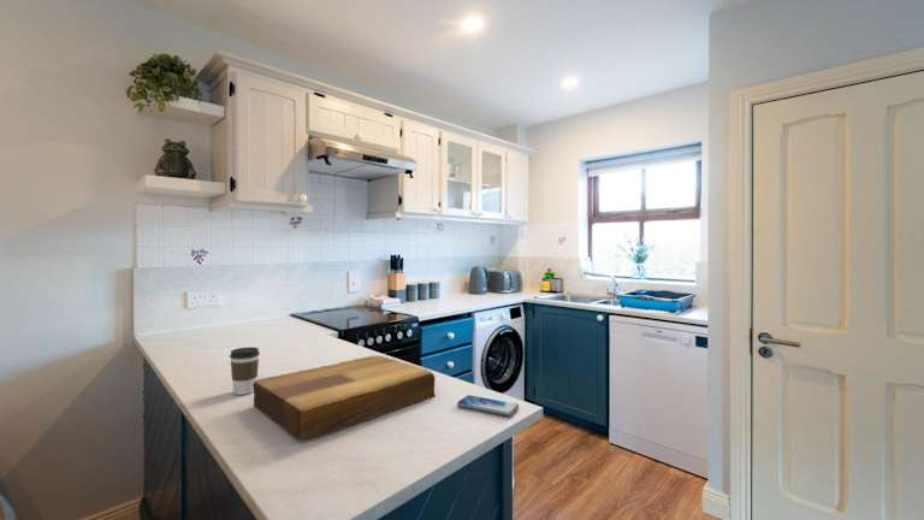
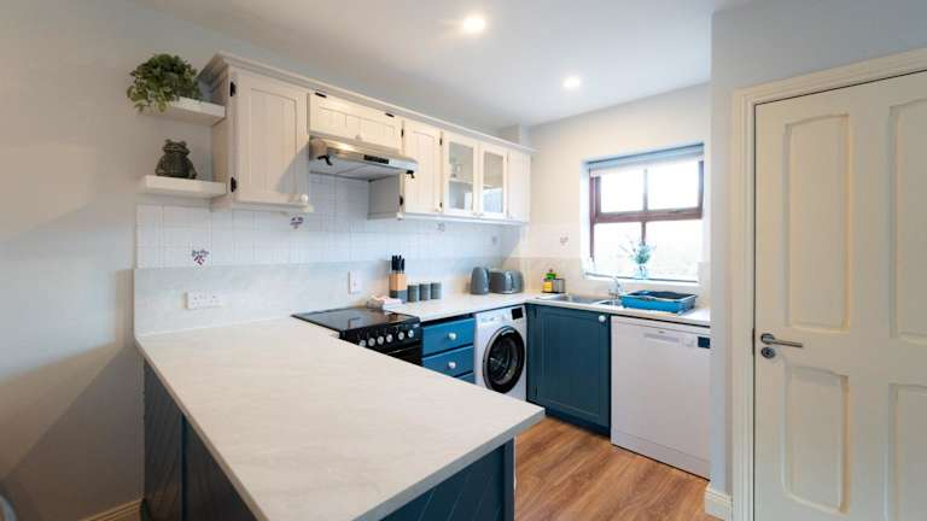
- smartphone (487, 404)
- coffee cup (244, 370)
- cutting board (348, 386)
